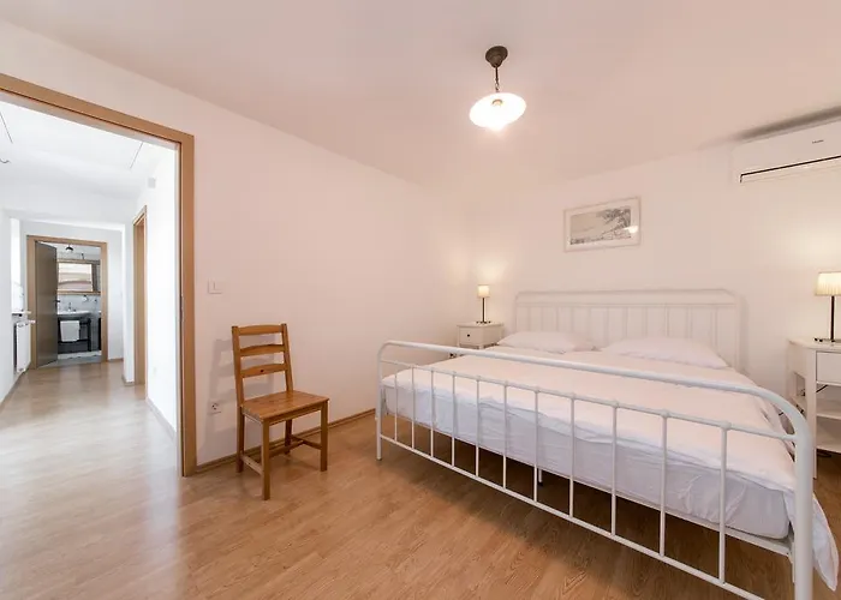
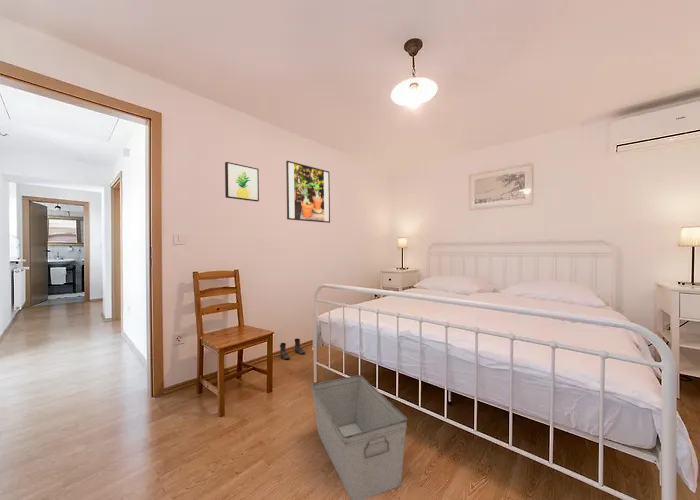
+ storage bin (354, 427)
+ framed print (309, 193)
+ wall art (242, 182)
+ boots (295, 348)
